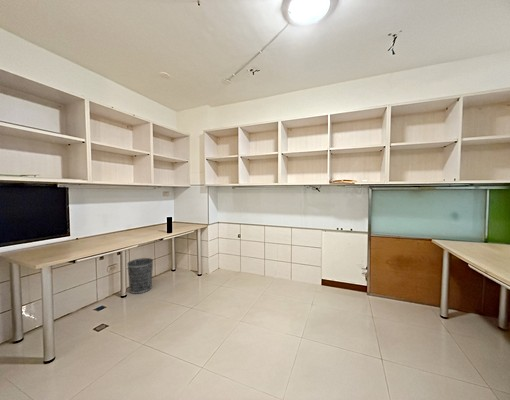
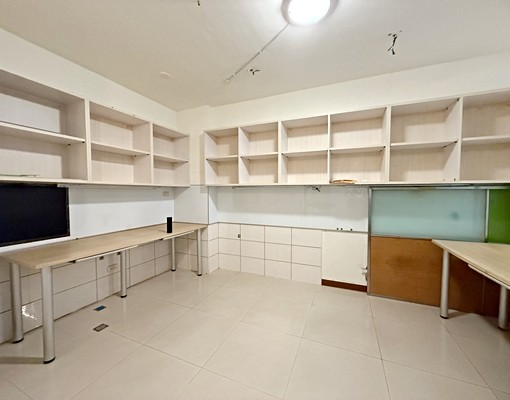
- wastebasket (140, 275)
